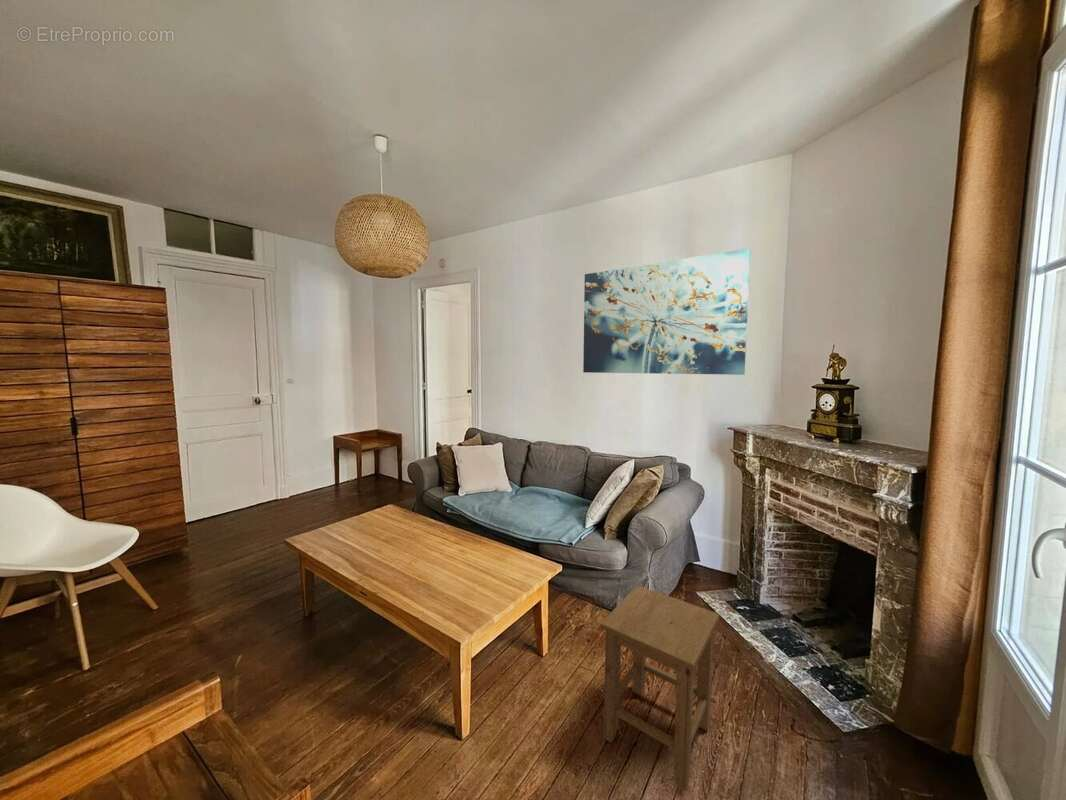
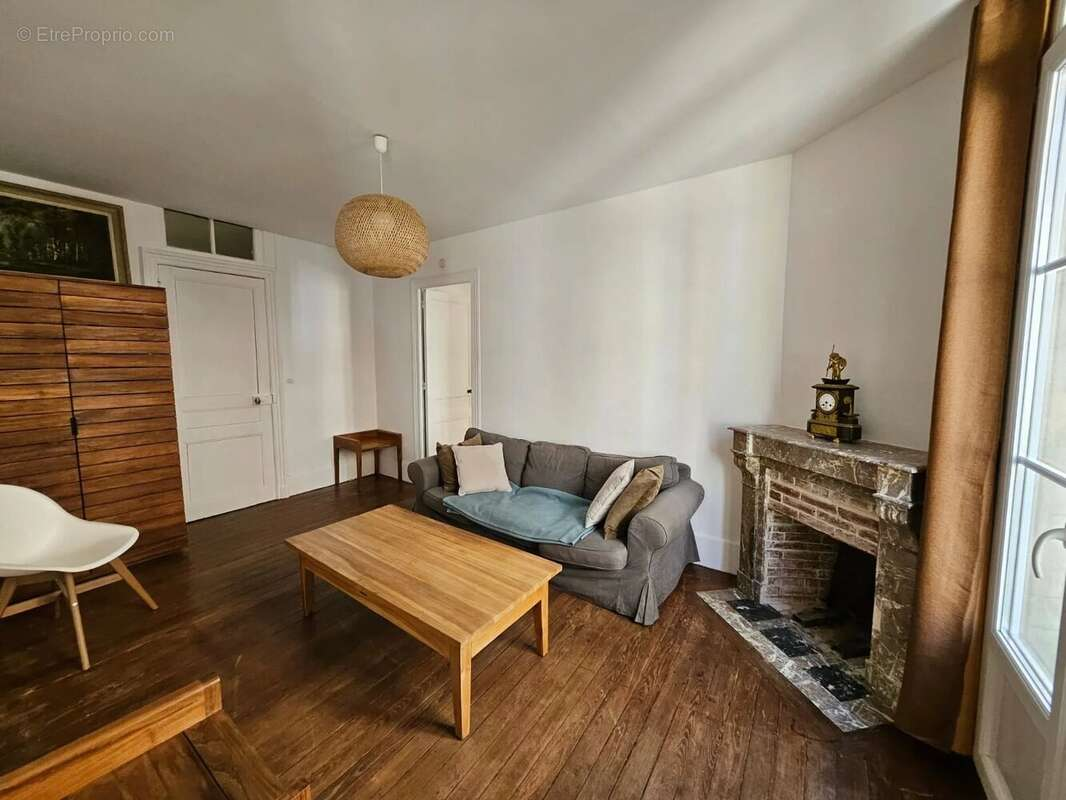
- wall art (656, 319)
- stool (659, 675)
